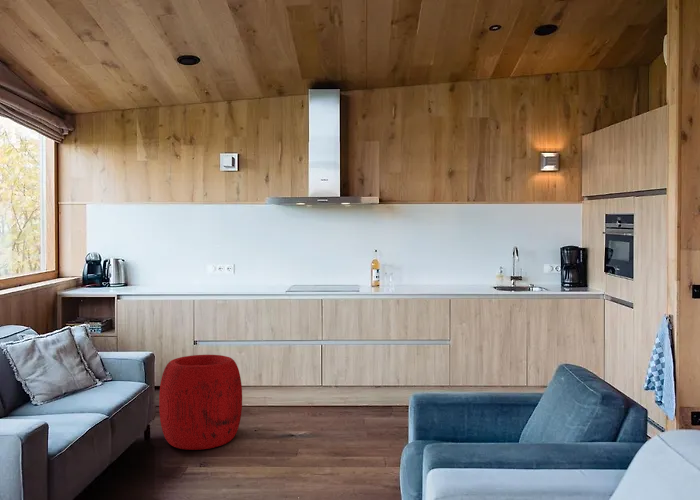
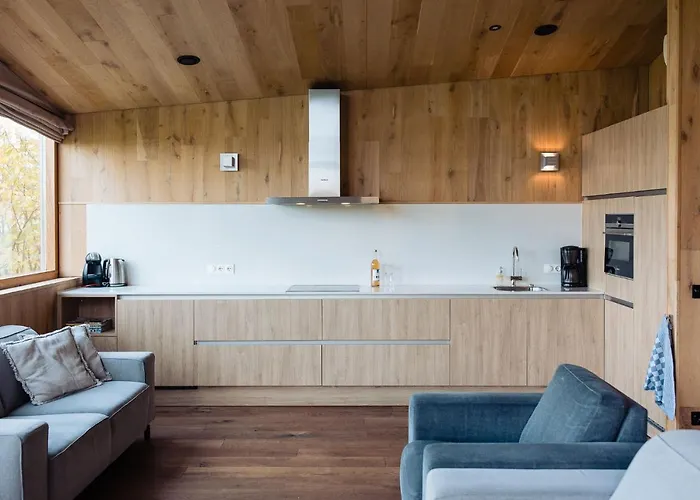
- pouf (201, 399)
